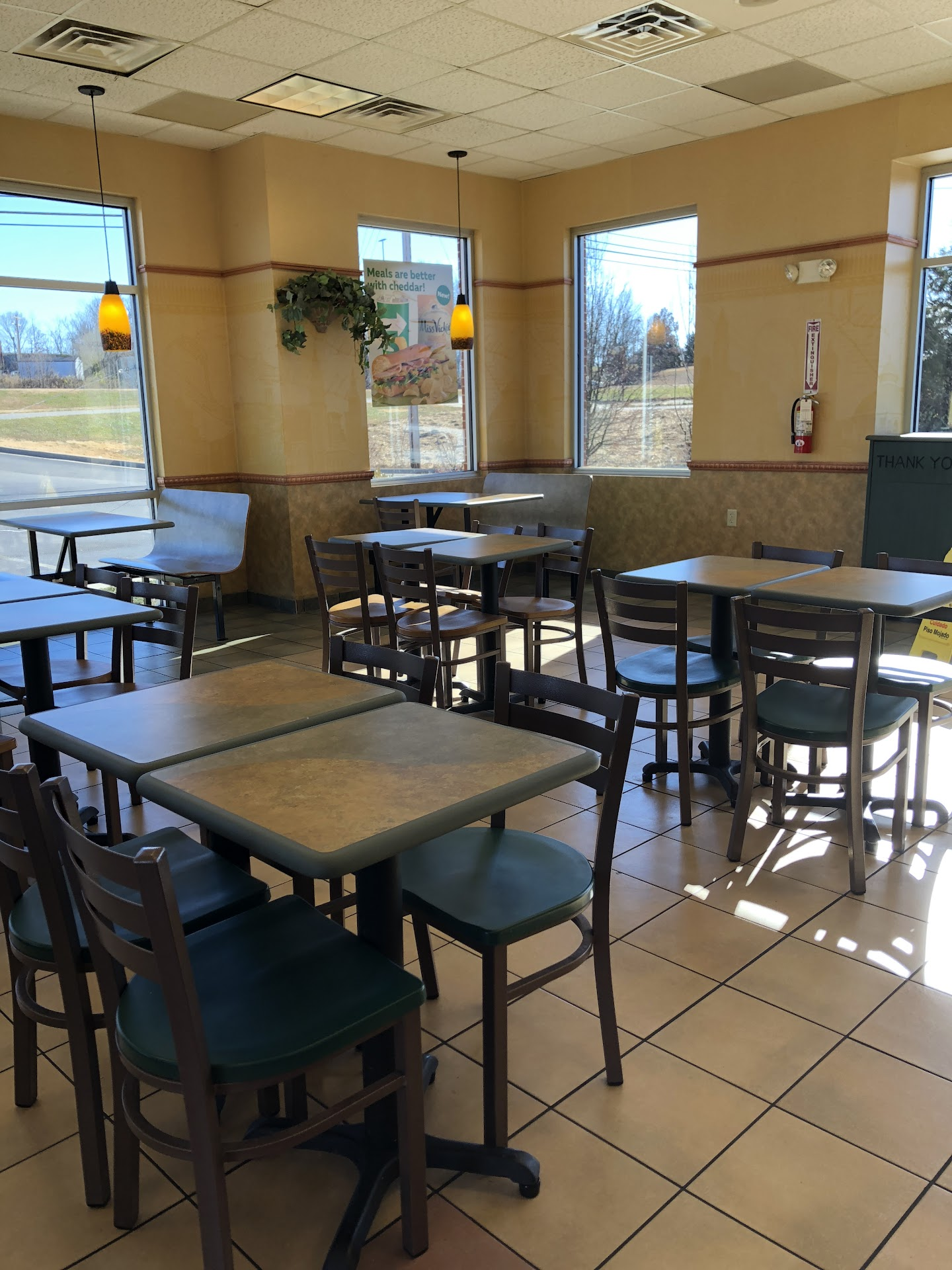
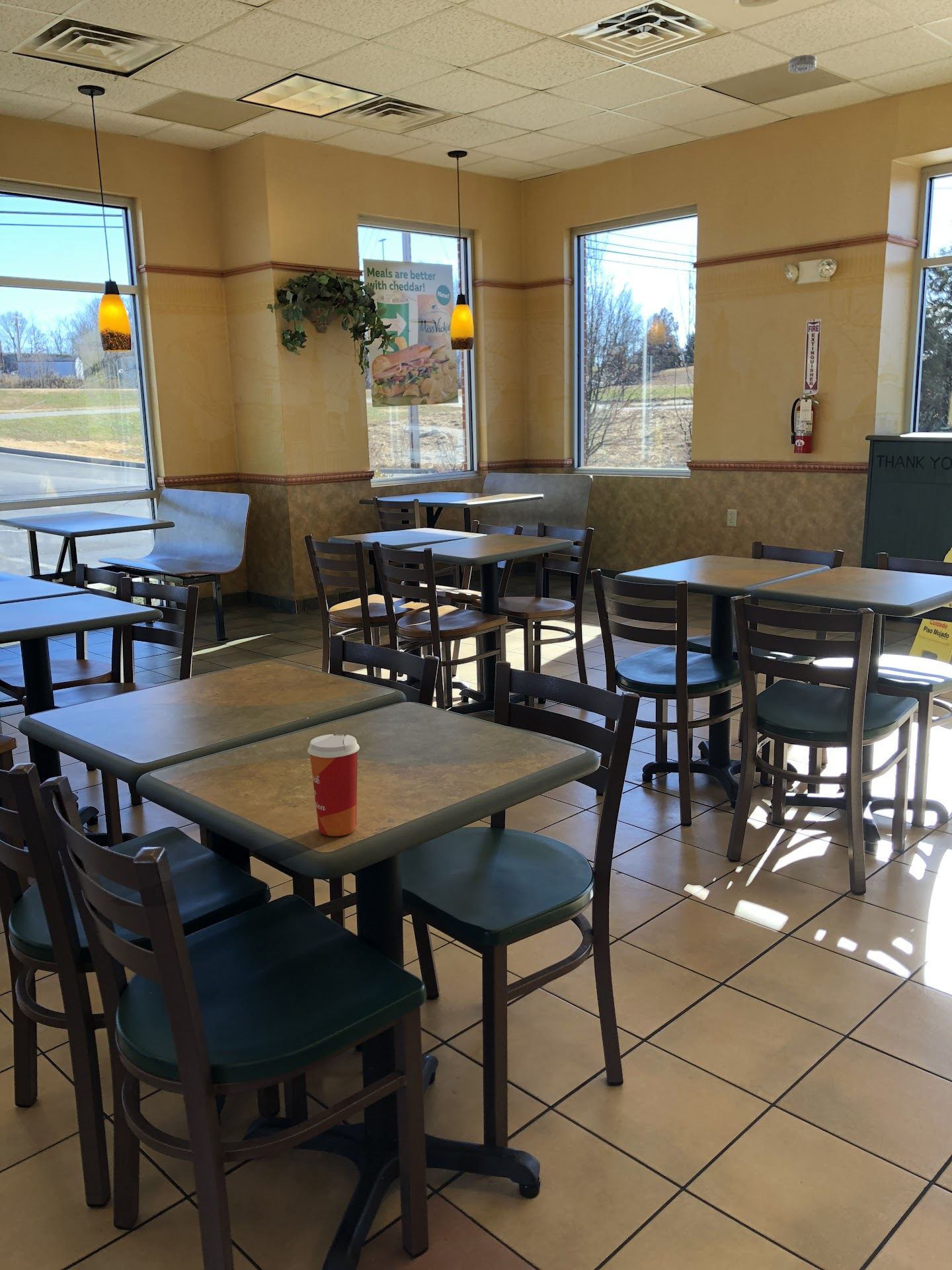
+ smoke detector (802, 64)
+ paper cup (335, 785)
